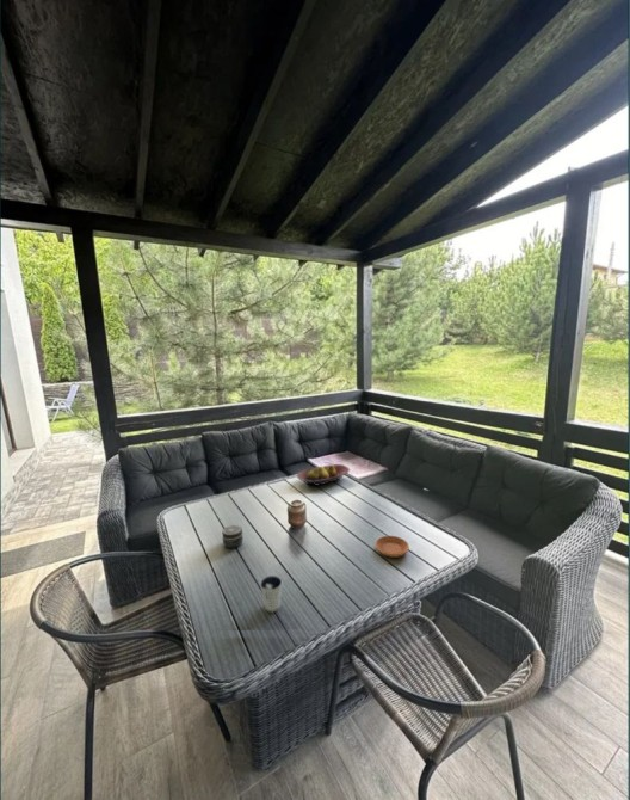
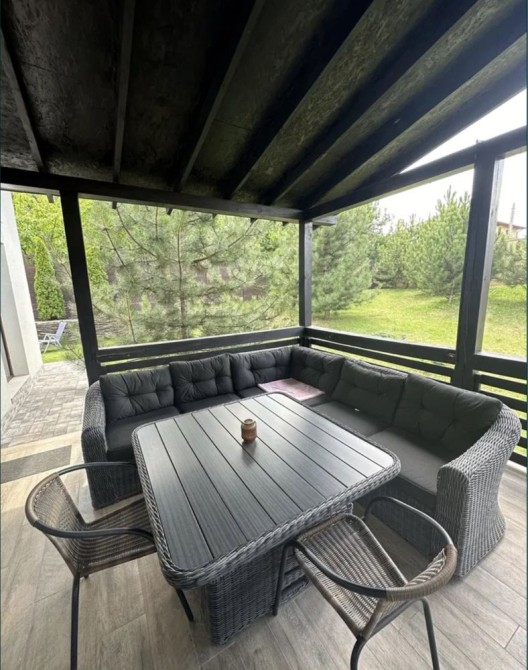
- fruit bowl (323, 473)
- saucer (391, 547)
- dixie cup (271, 595)
- jar (233, 536)
